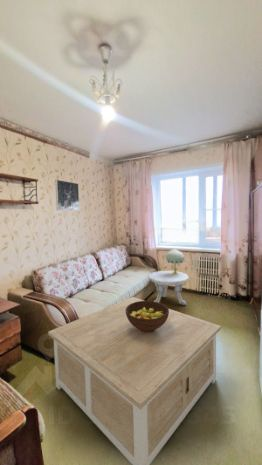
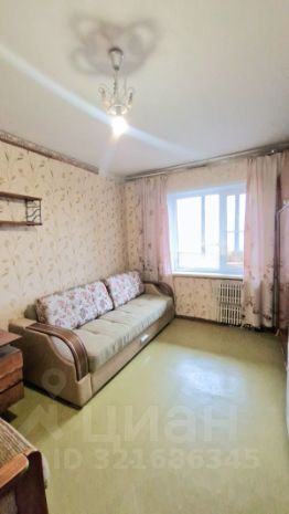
- fruit bowl (147, 318)
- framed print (68, 196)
- table lamp (174, 260)
- side table (167, 287)
- coffee table (135, 356)
